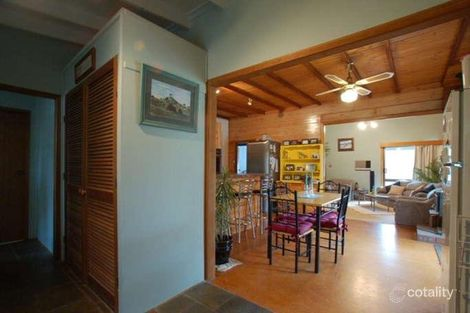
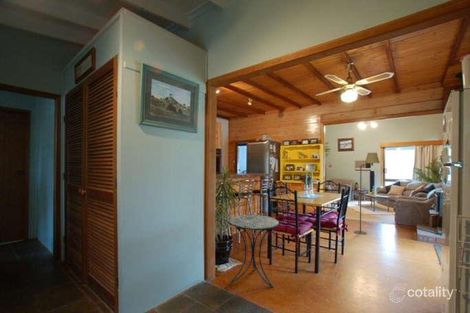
+ floor lamp (360, 193)
+ side table (253, 250)
